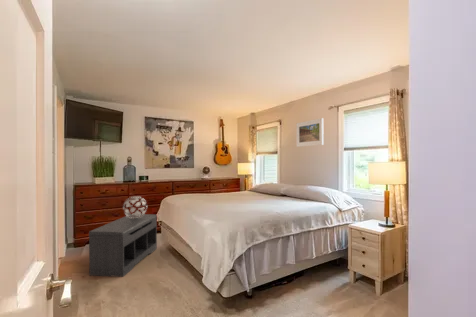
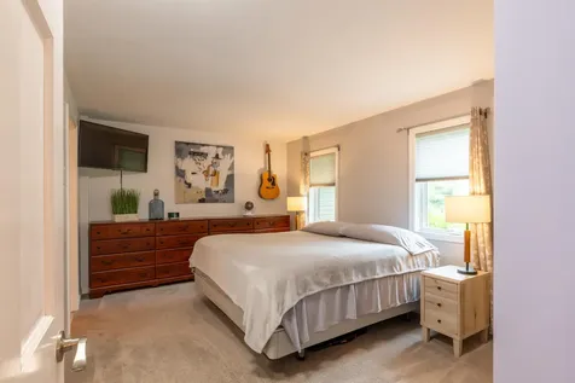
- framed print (309, 133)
- bench (127, 241)
- decorative sphere (136, 206)
